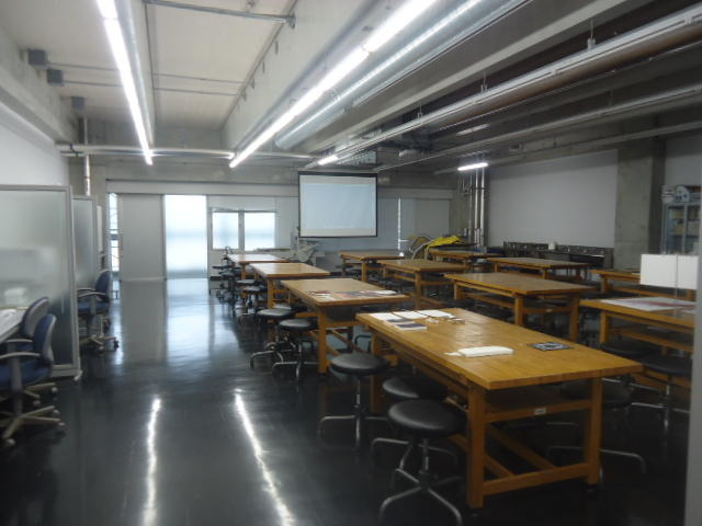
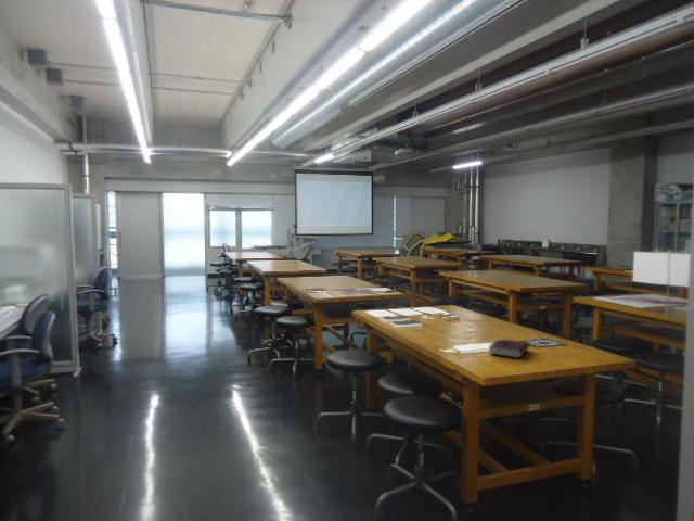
+ book (509, 347)
